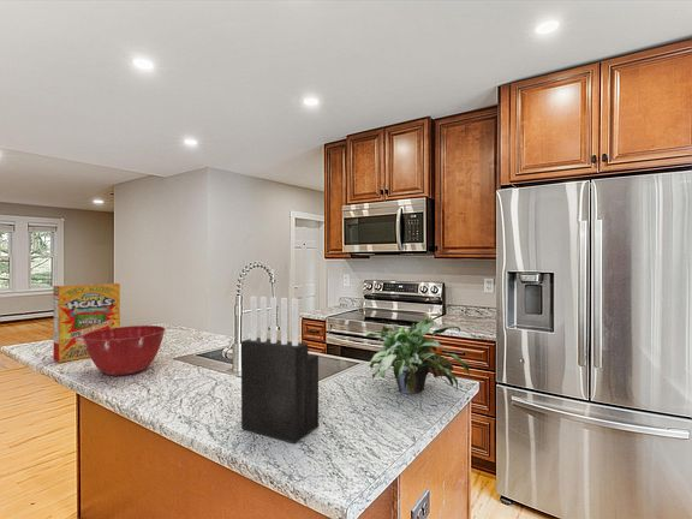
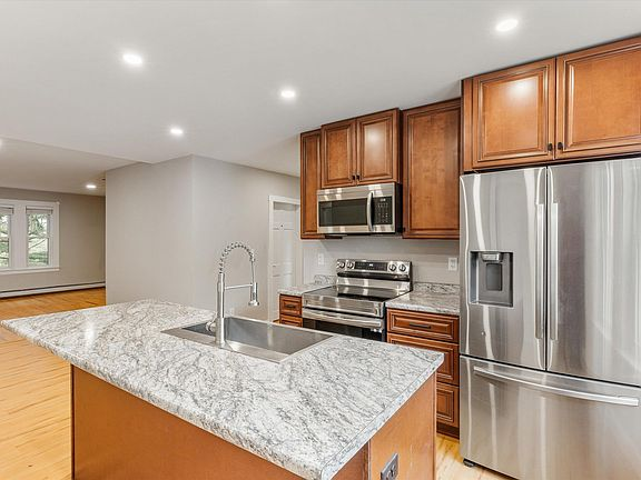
- mixing bowl (125, 351)
- knife block (282, 360)
- potted plant (411, 353)
- cereal box (88, 320)
